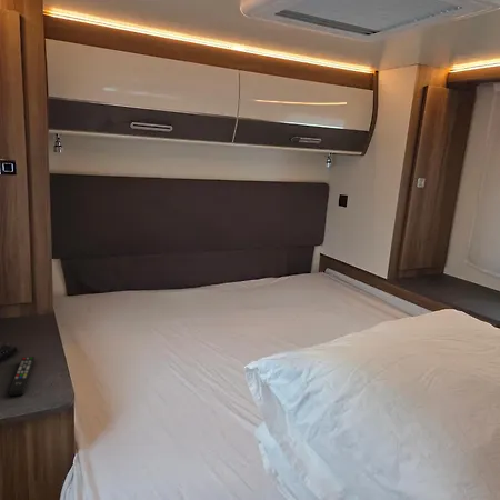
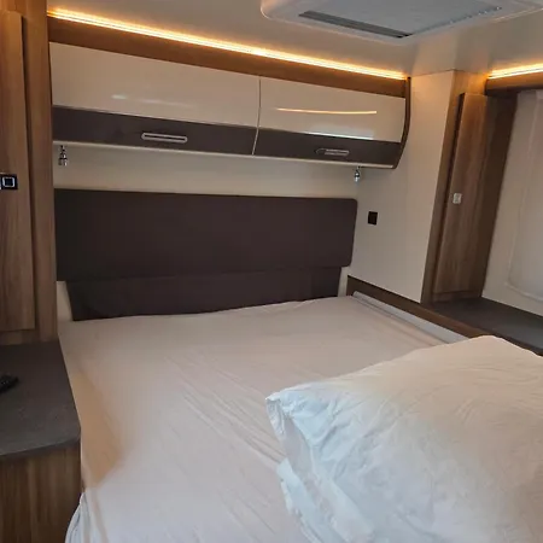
- remote control (22, 374)
